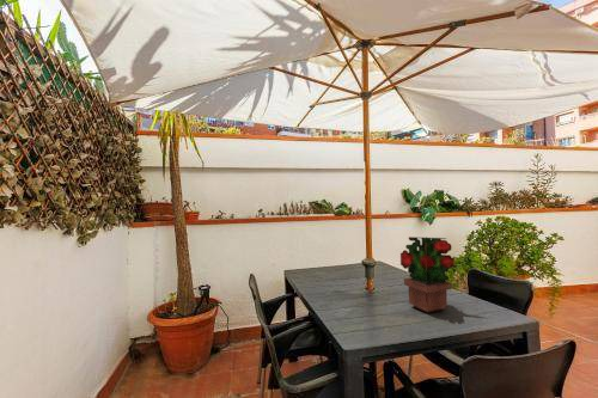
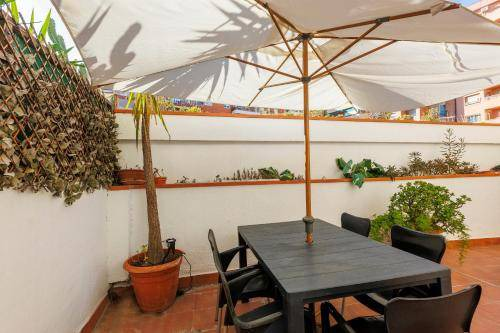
- potted plant (426, 273)
